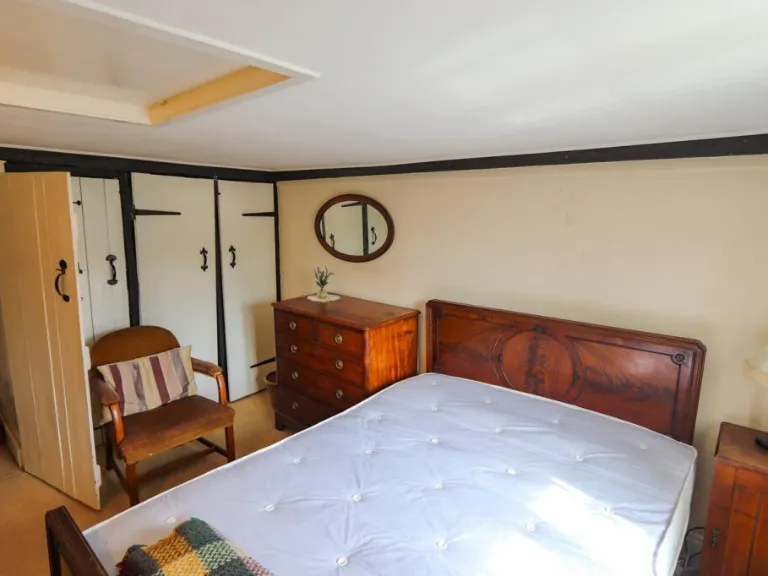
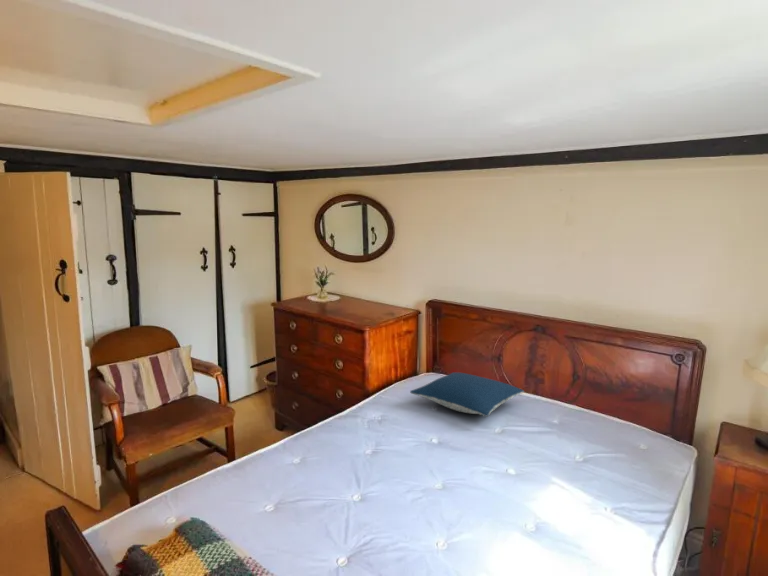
+ pillow (467, 391)
